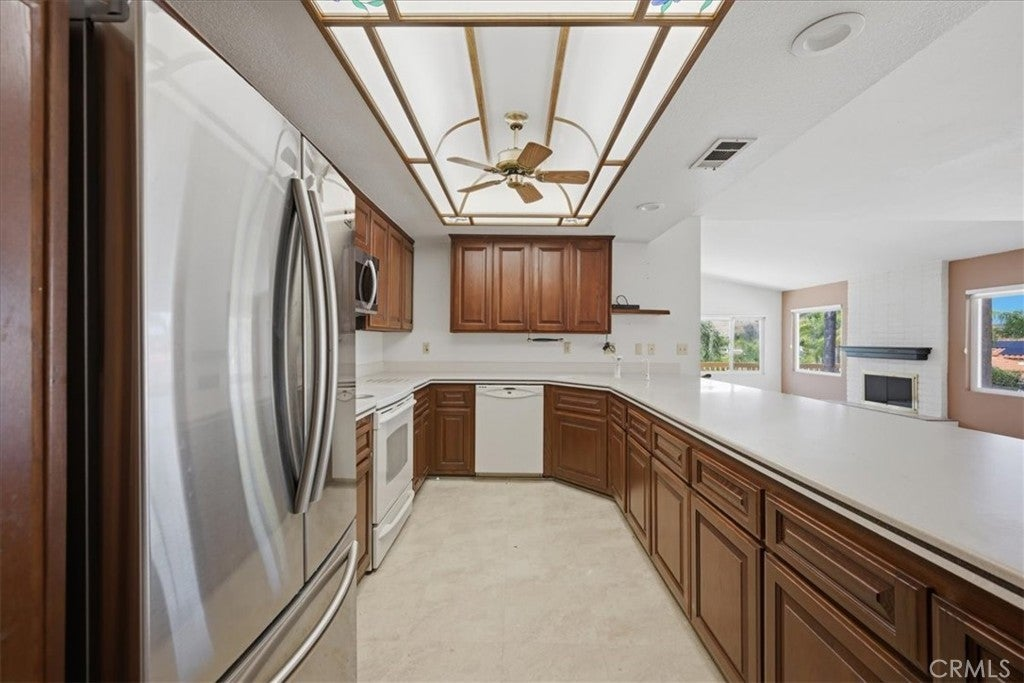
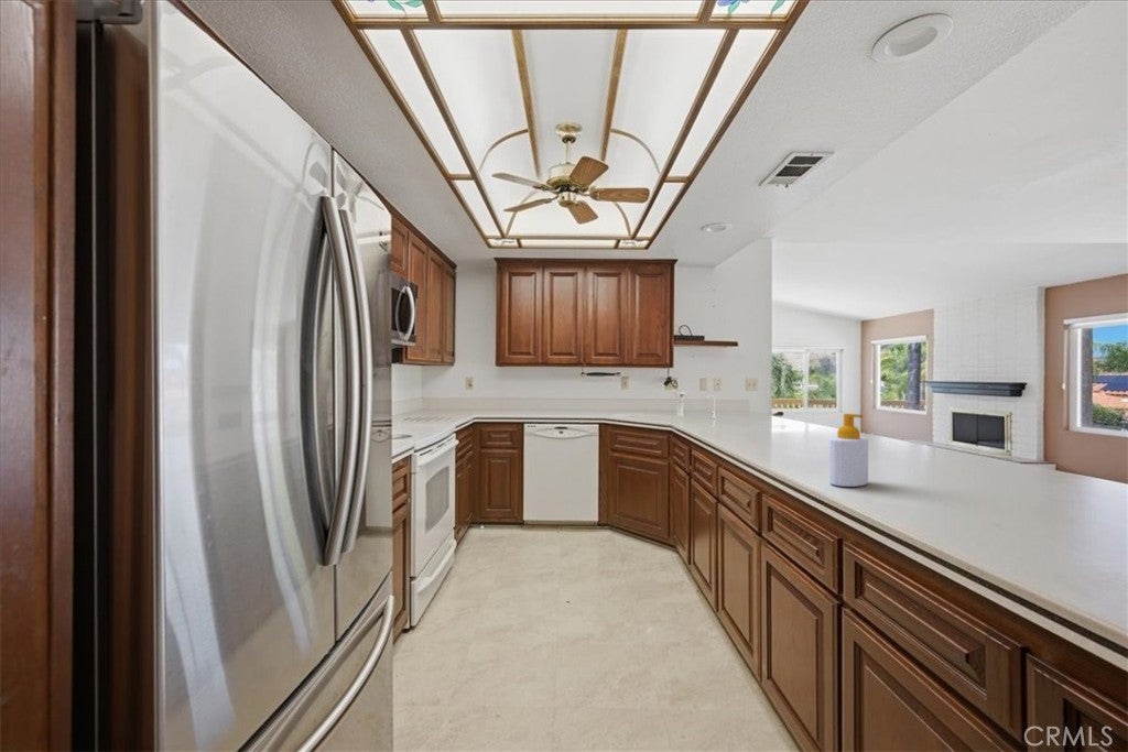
+ soap bottle (848, 448)
